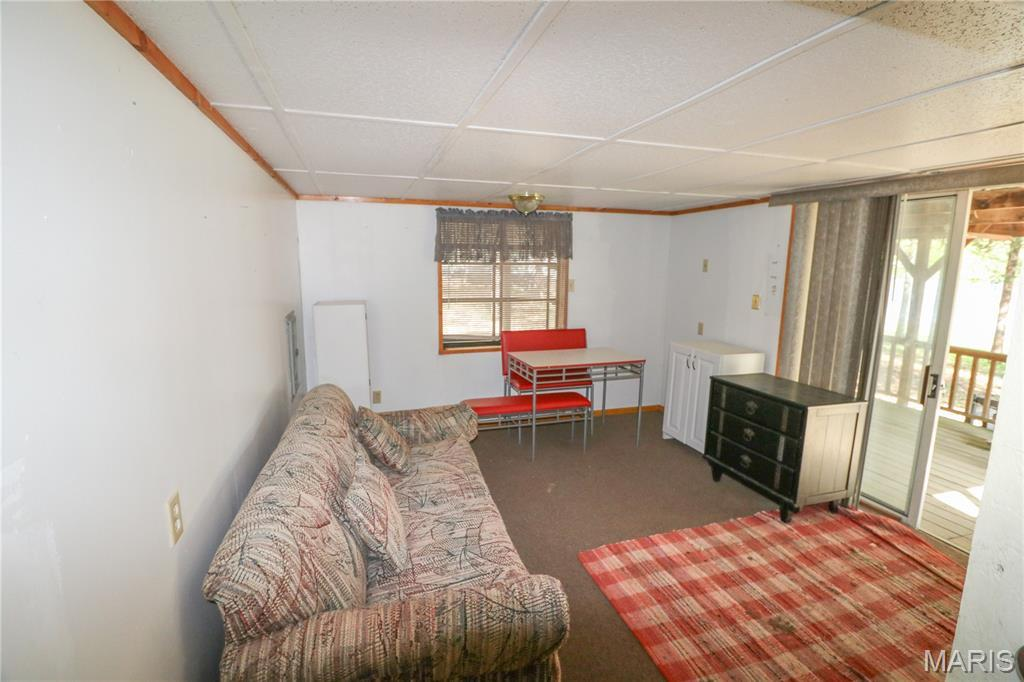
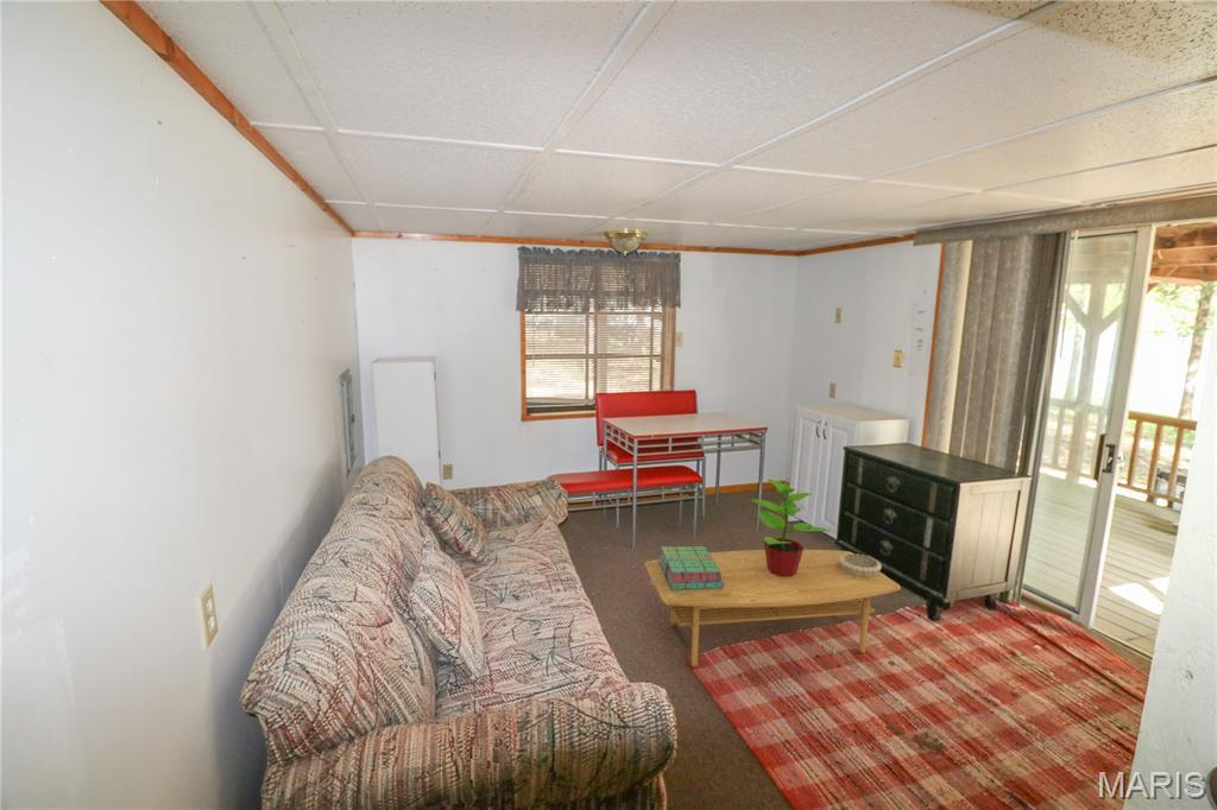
+ decorative bowl (859, 564)
+ stack of books (689, 565)
+ potted plant (782, 523)
+ coffee table (765, 606)
